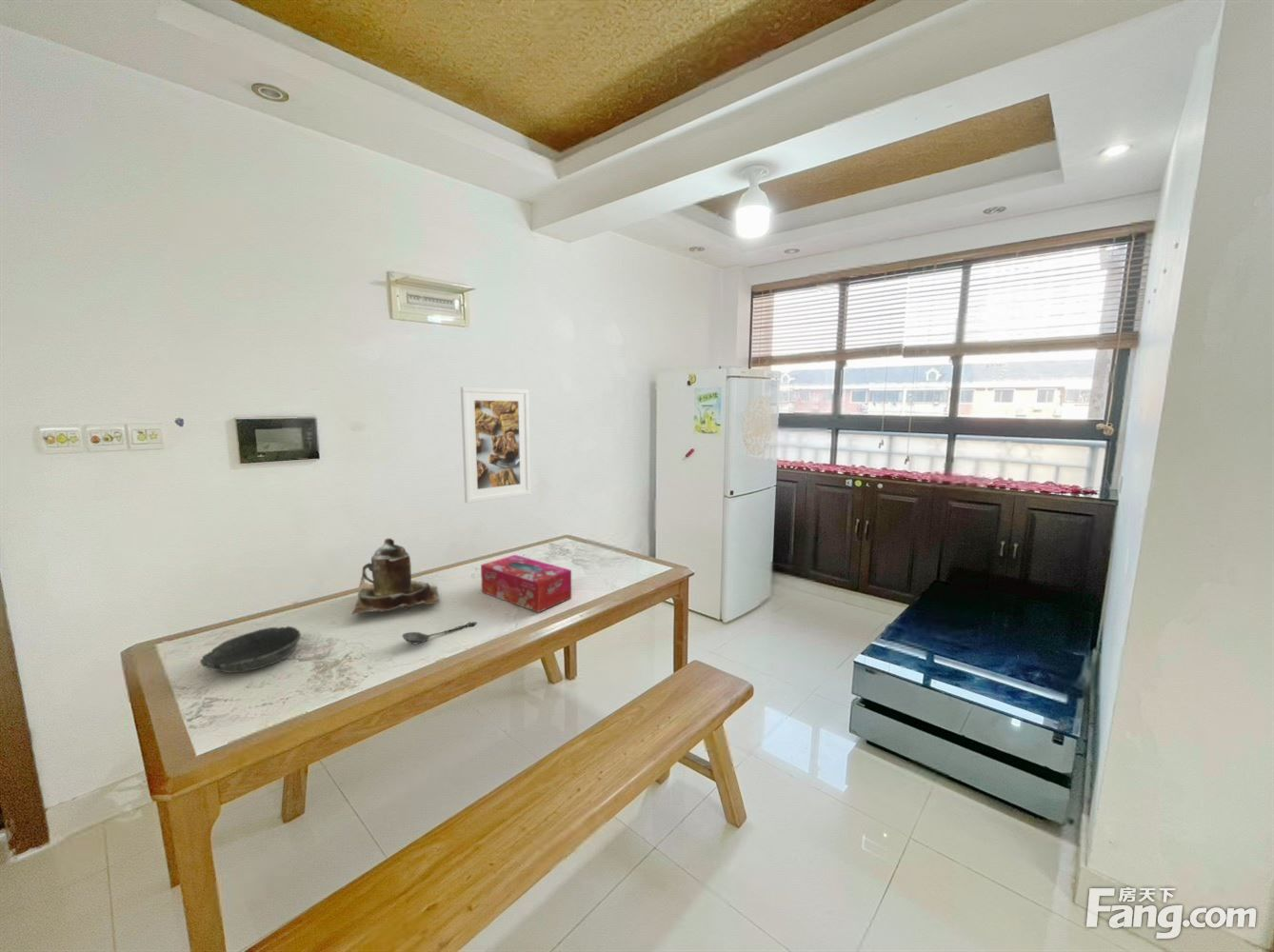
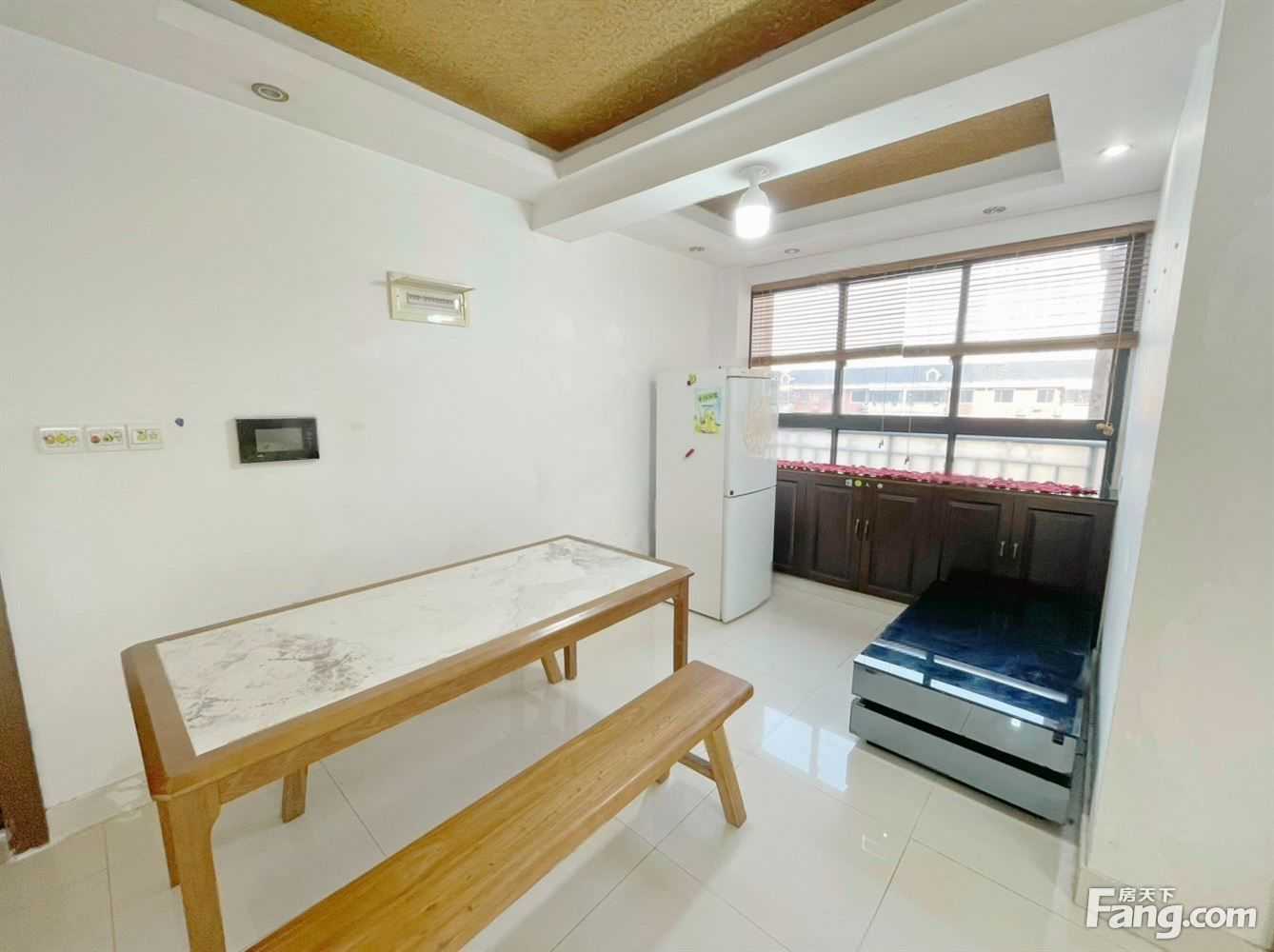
- spoon (442, 632)
- teapot (396, 570)
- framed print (497, 444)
- bowl (252, 651)
- tissue box (526, 581)
